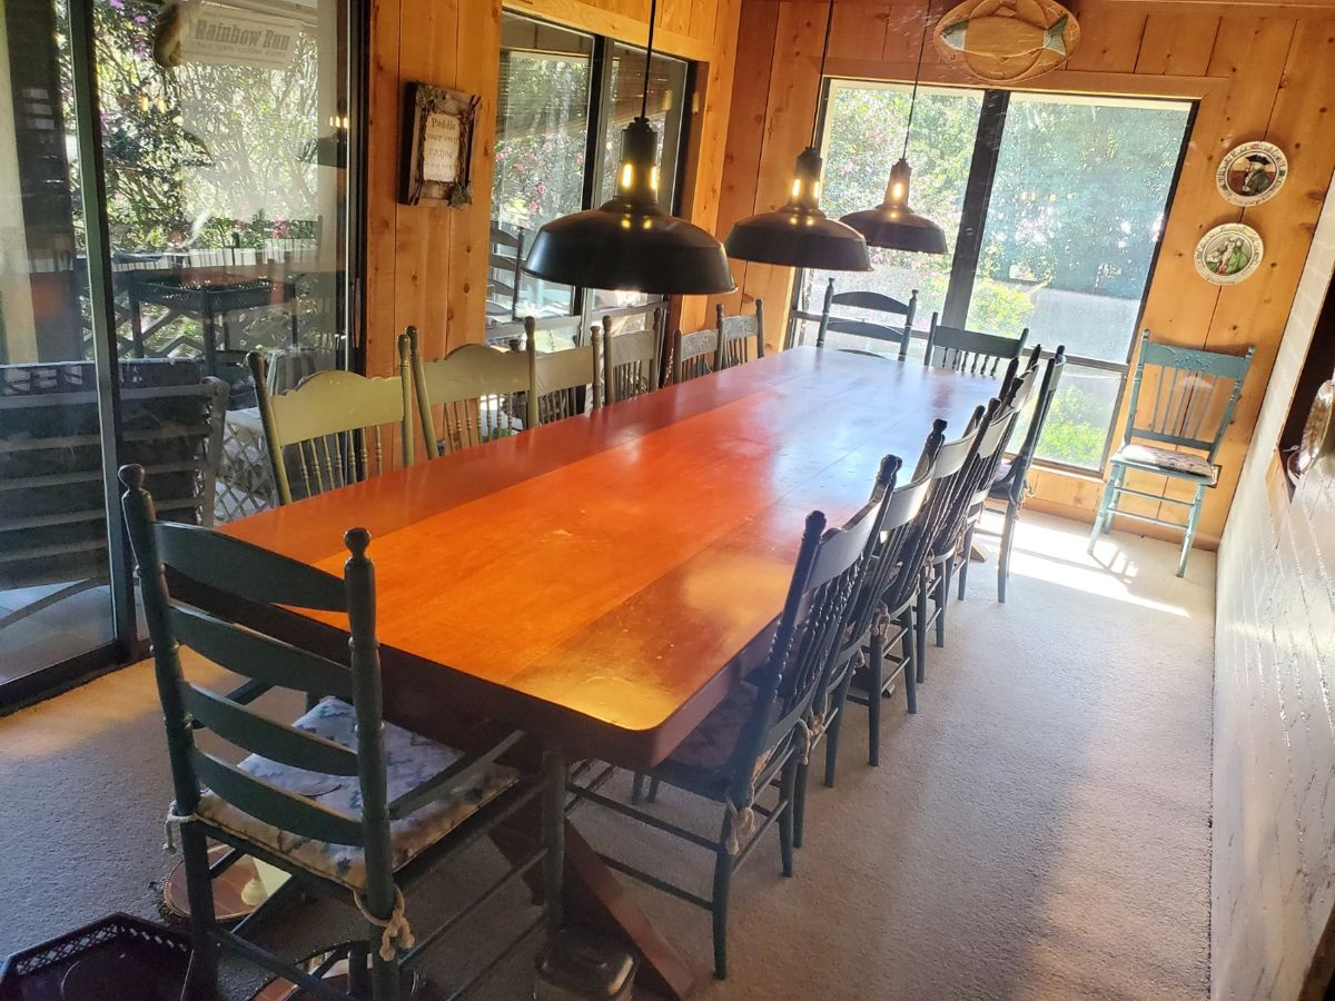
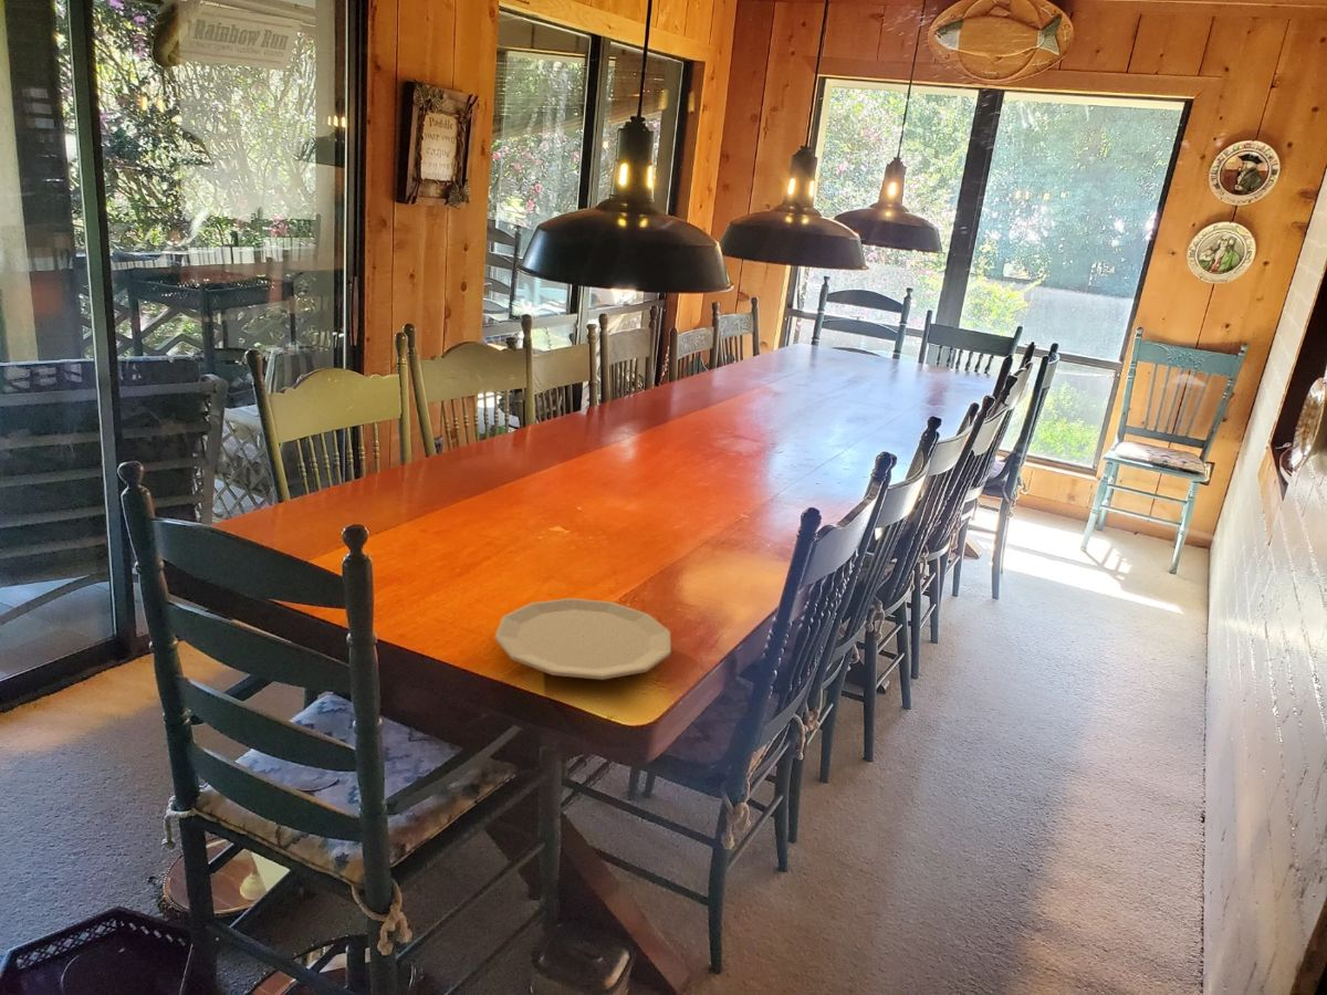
+ plate (584, 642)
